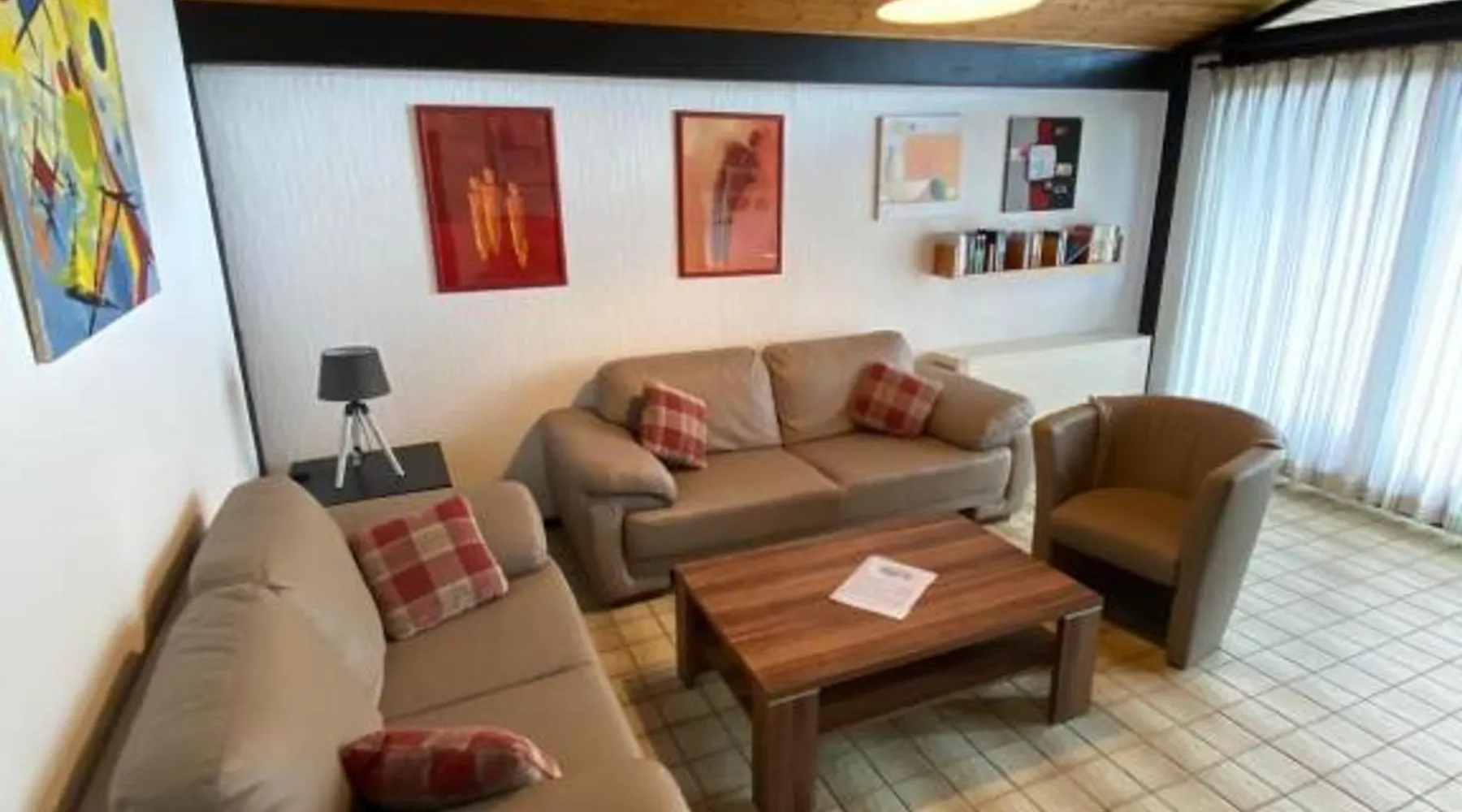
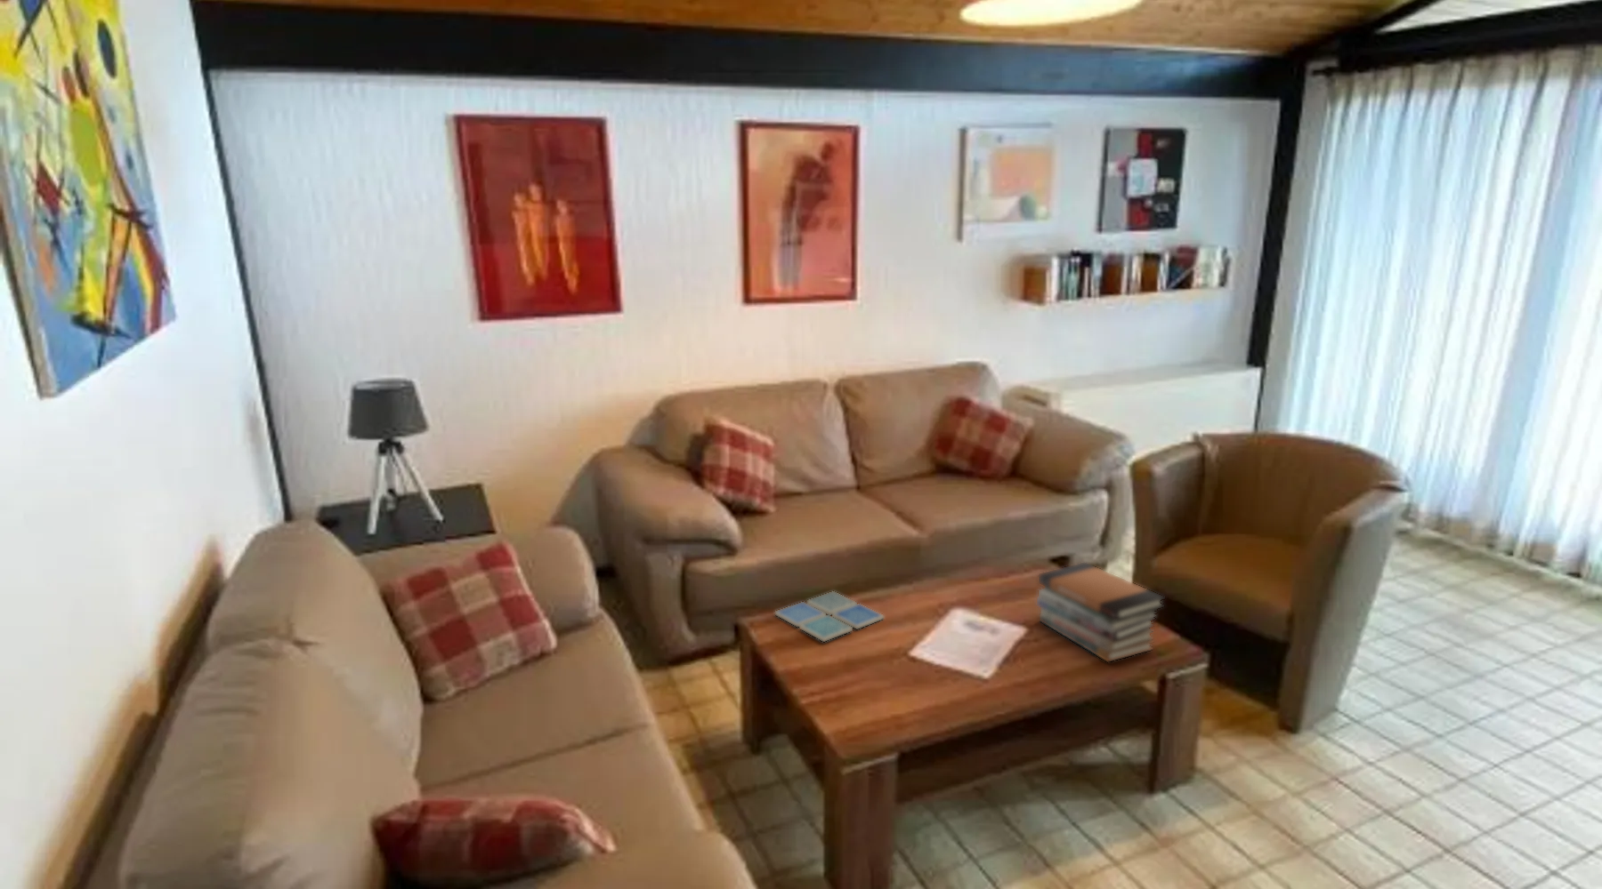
+ drink coaster (828, 614)
+ book stack (1096, 609)
